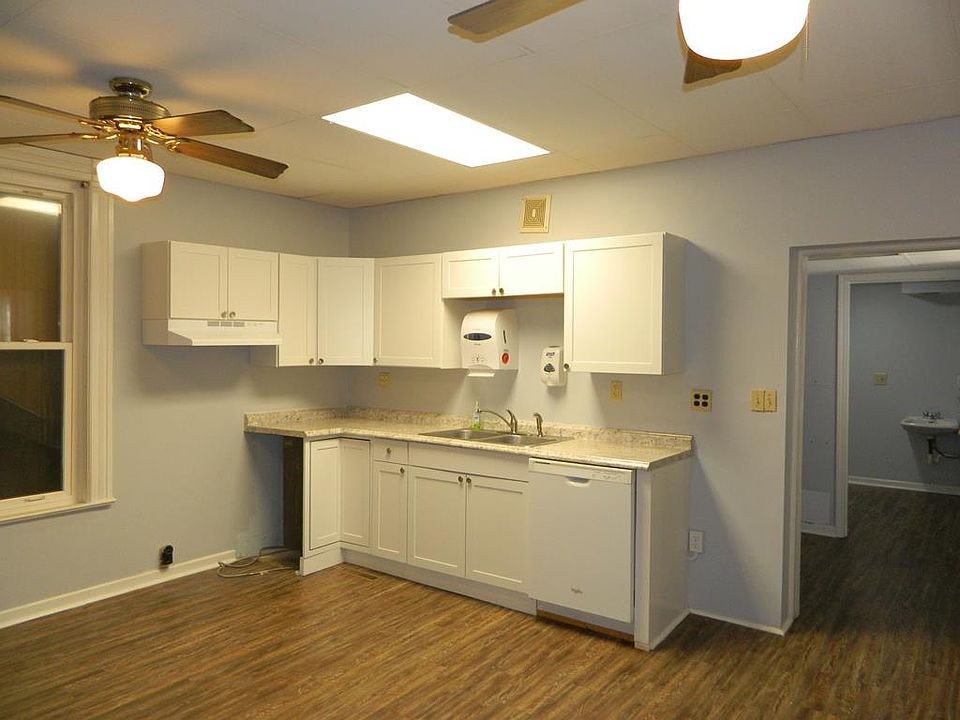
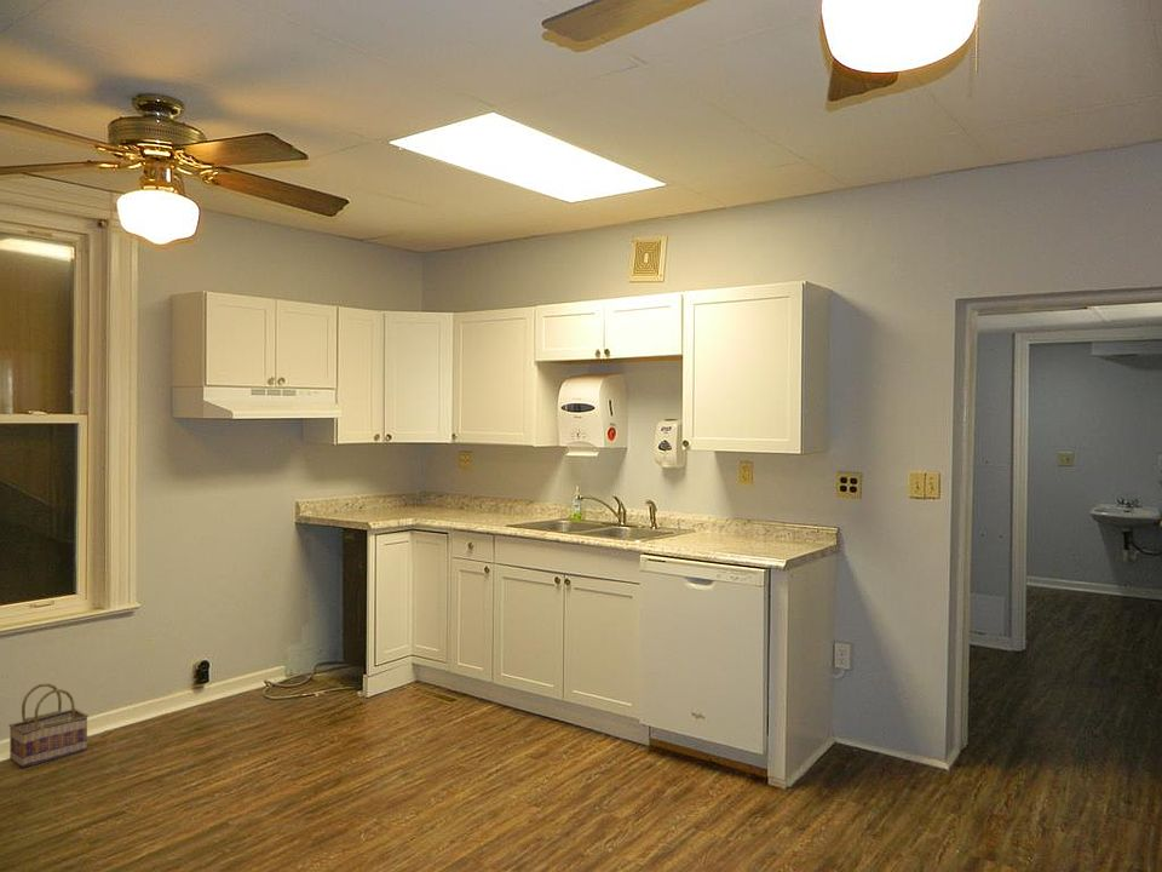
+ basket (48, 721)
